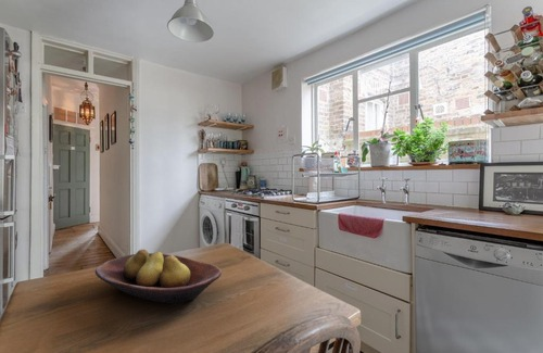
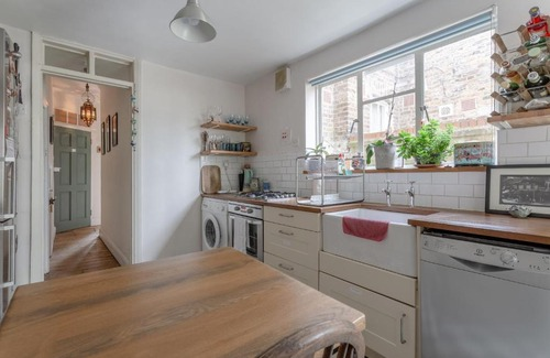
- fruit bowl (157, 269)
